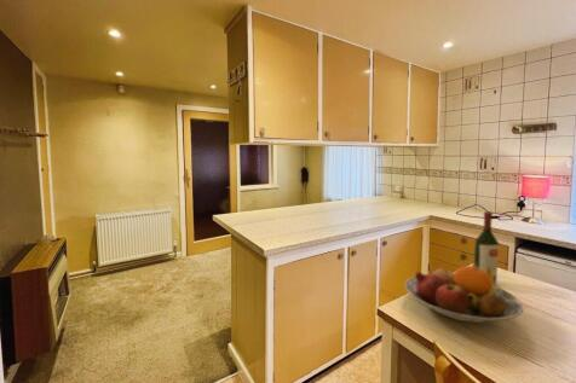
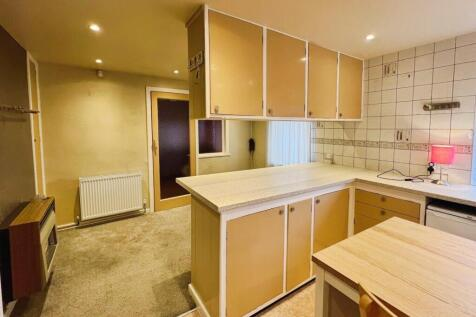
- fruit bowl (459, 288)
- wine bottle (485, 246)
